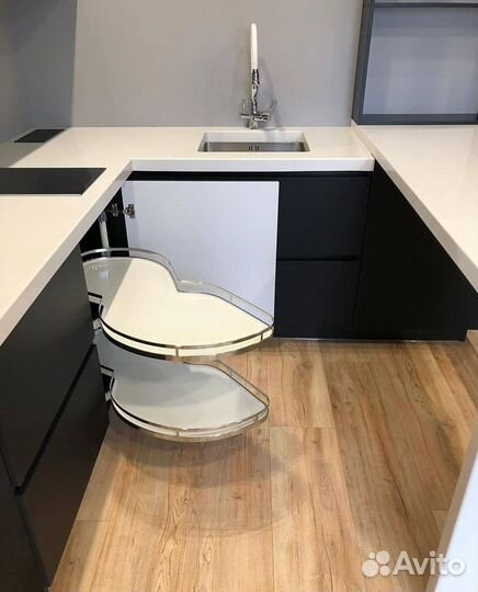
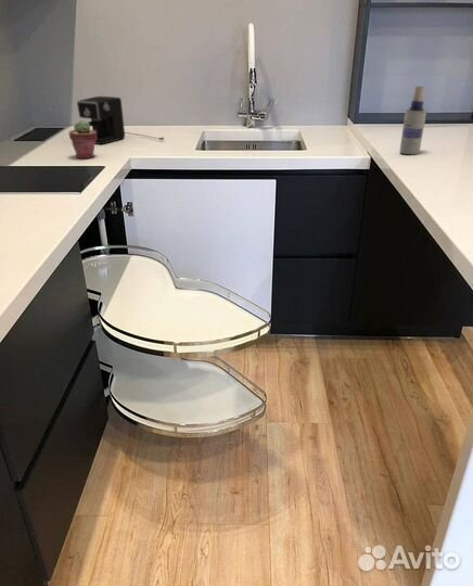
+ coffee maker (119, 120)
+ potted succulent (82, 138)
+ spray bottle (414, 120)
